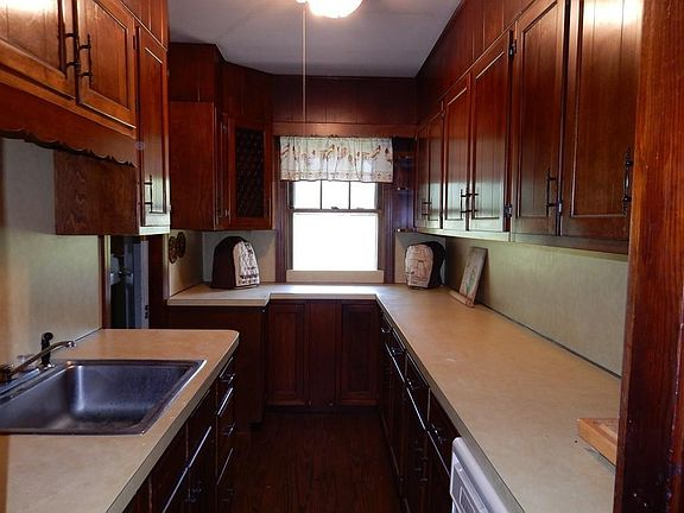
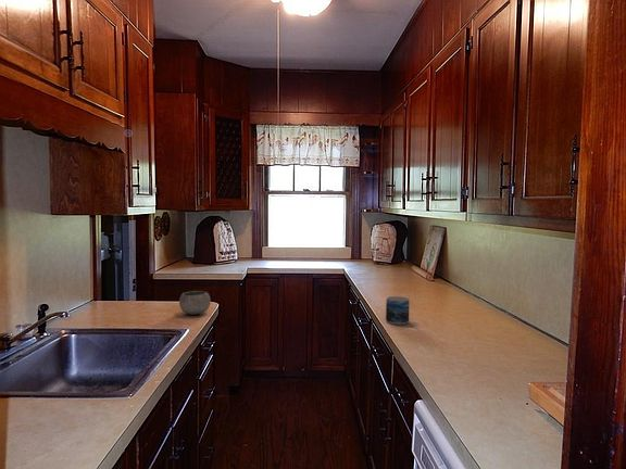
+ bowl (195, 303)
+ mug (395, 308)
